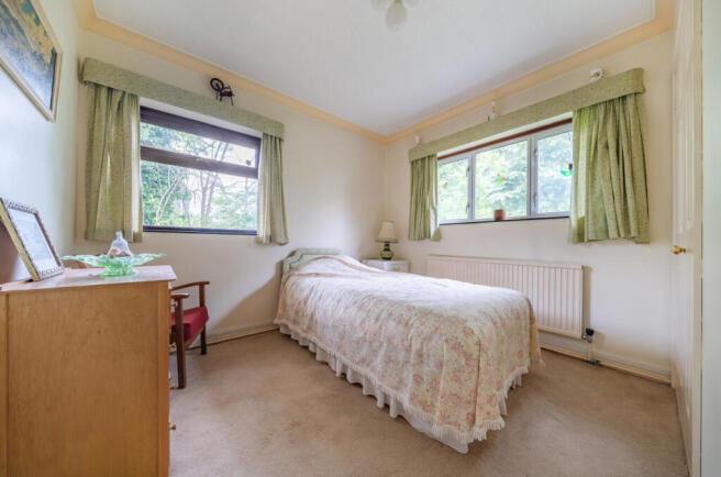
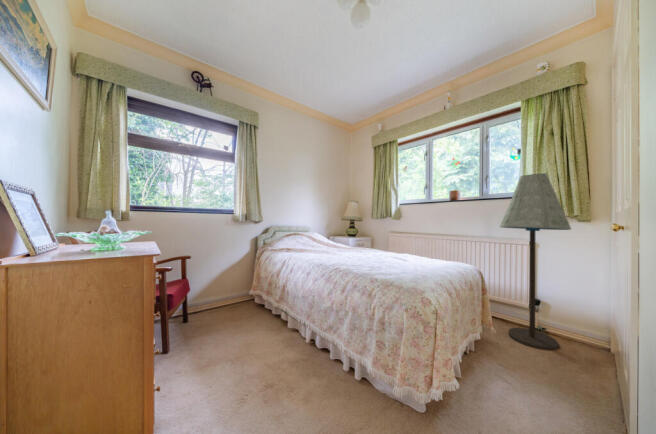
+ floor lamp (532, 256)
